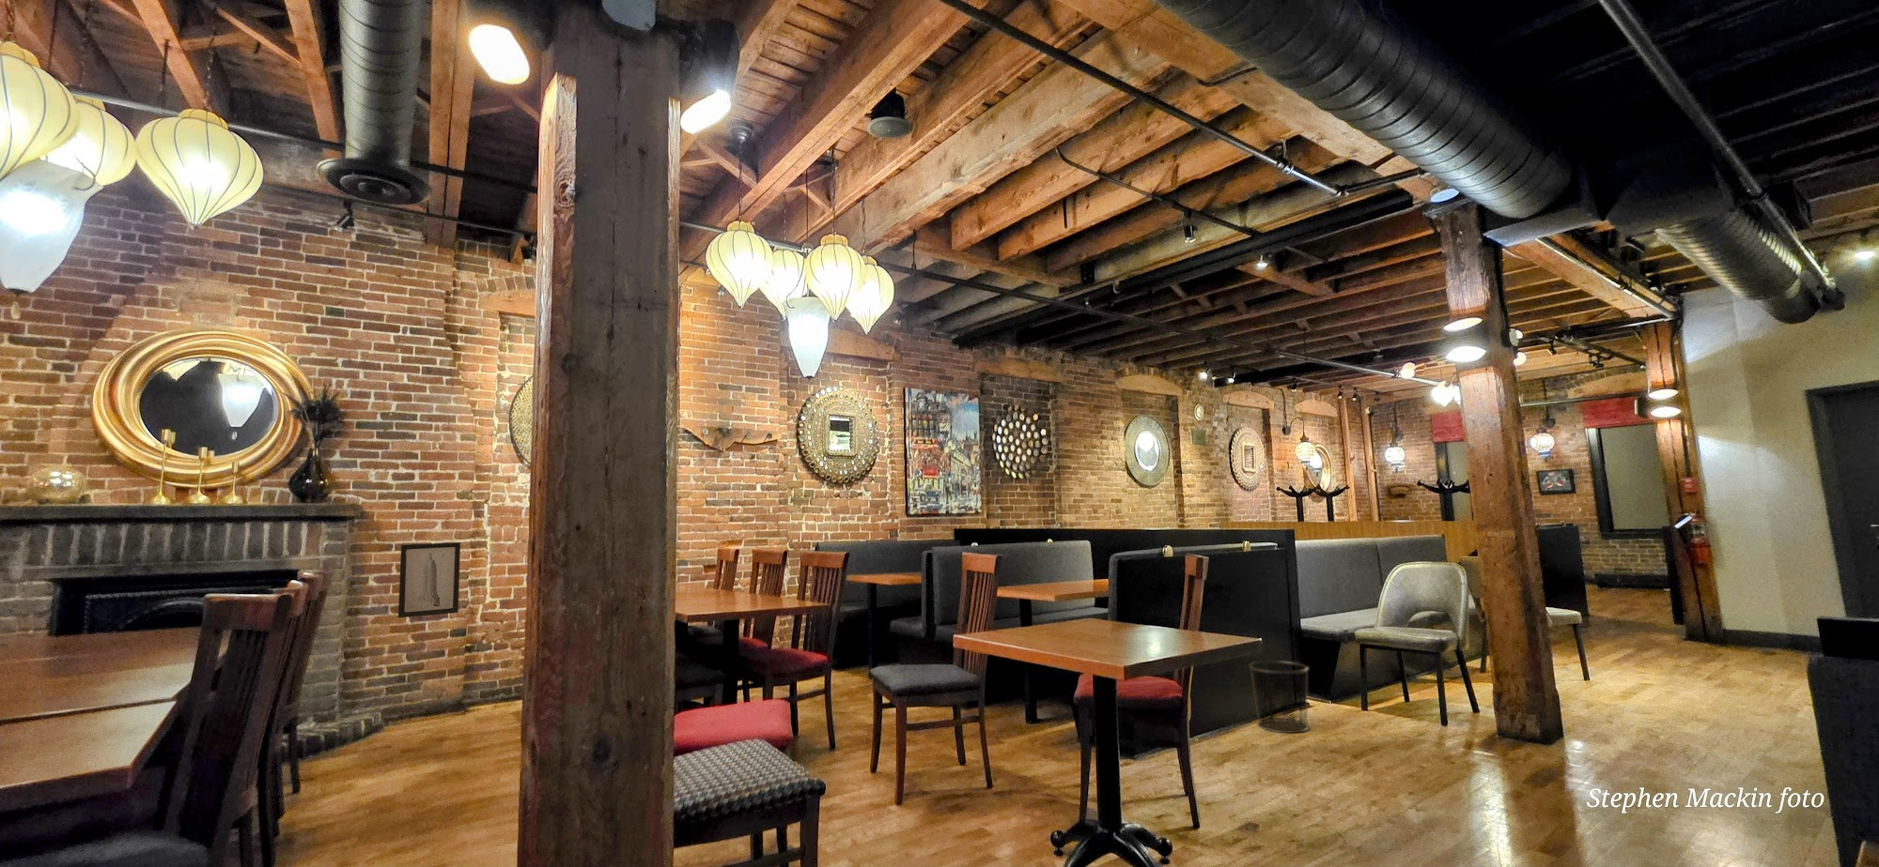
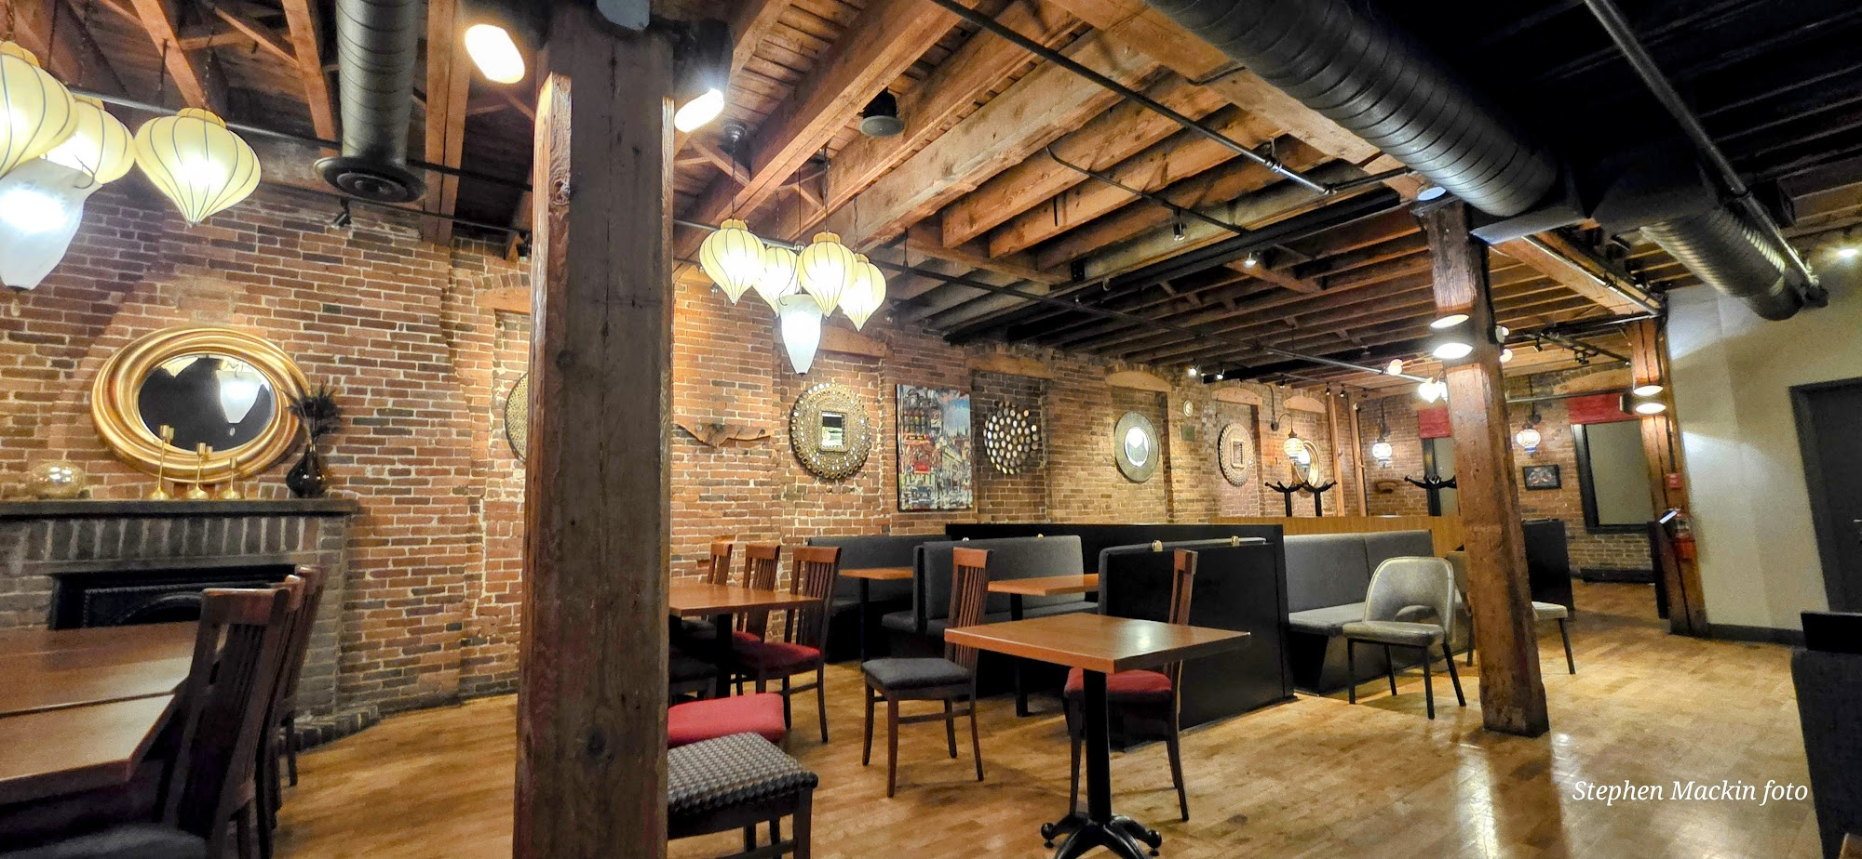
- waste bin (1281, 696)
- wall art (429, 578)
